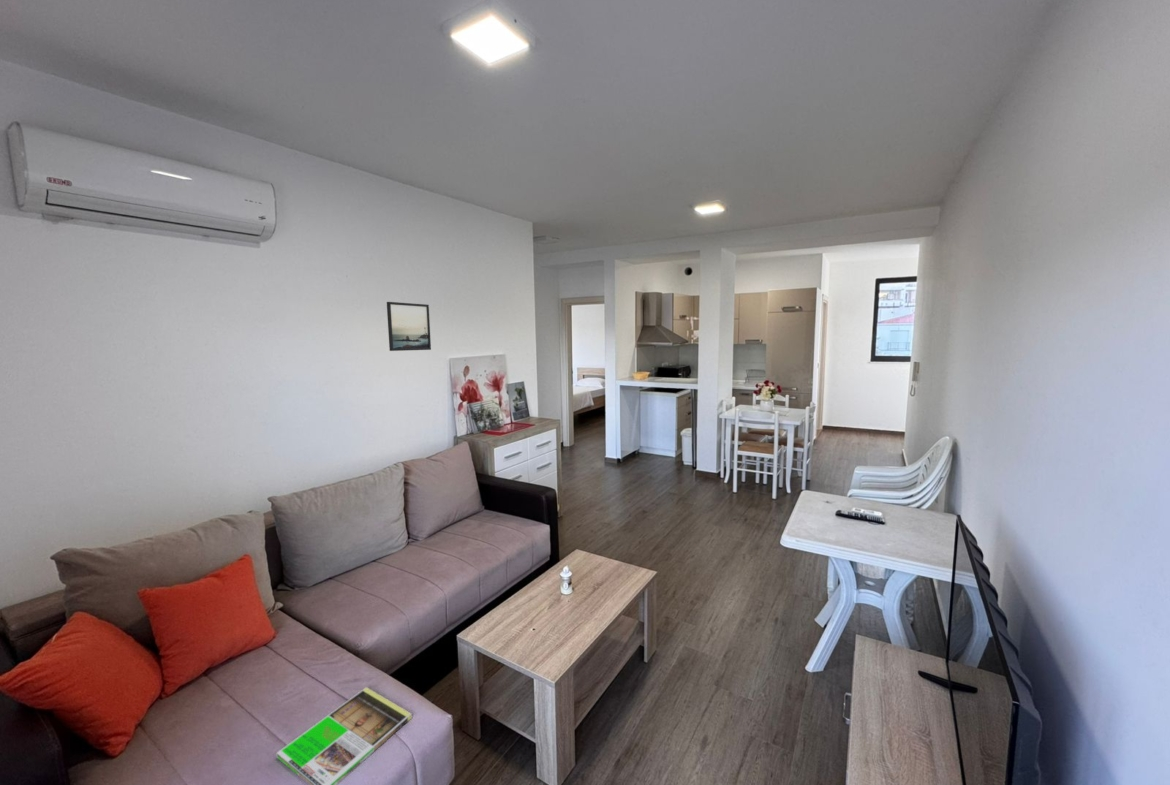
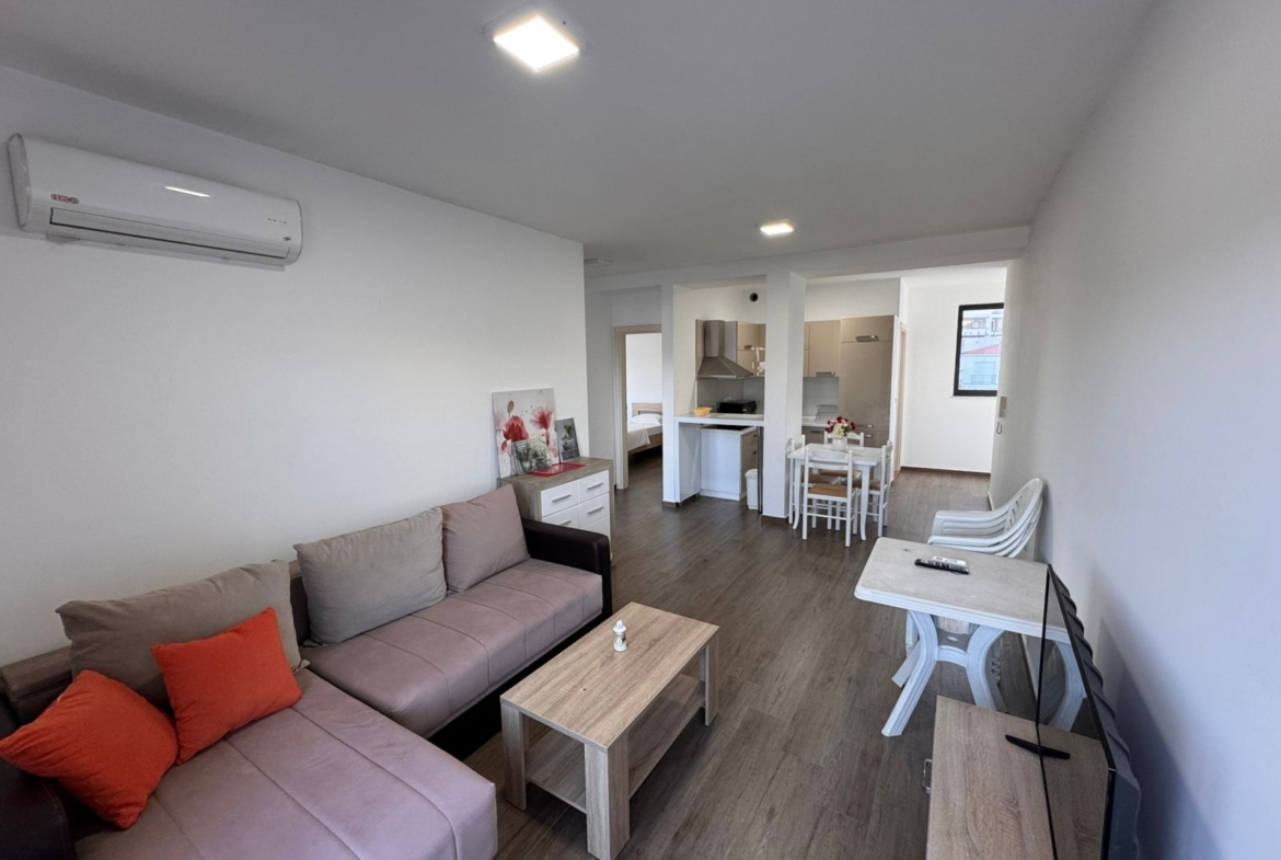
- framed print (409, 326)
- magazine (347, 734)
